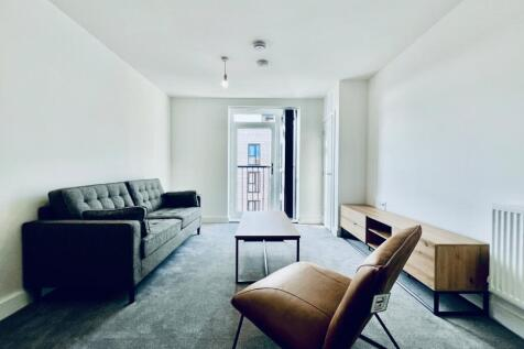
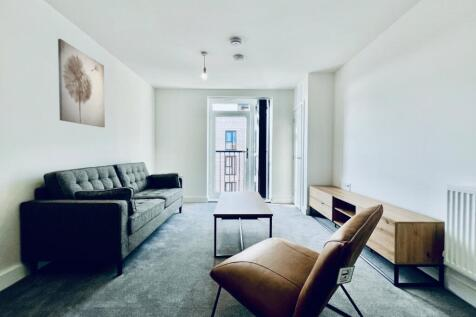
+ wall art (84, 89)
